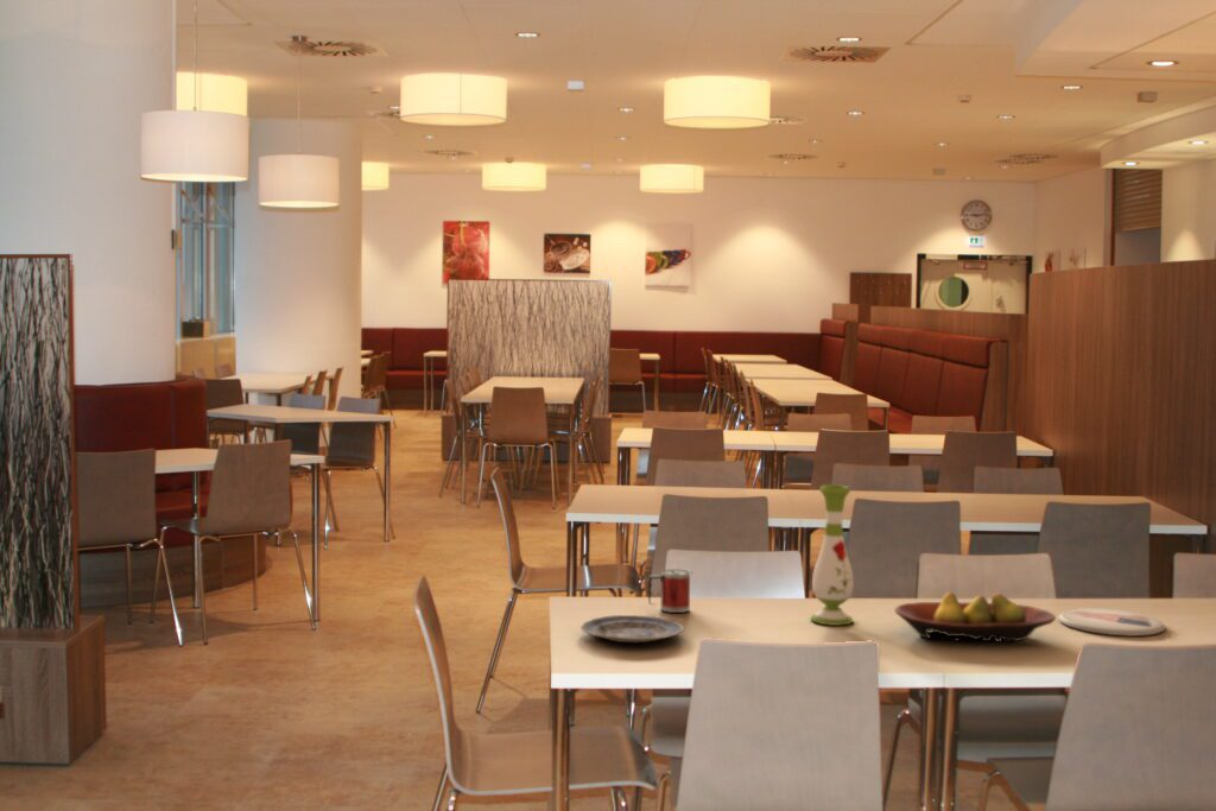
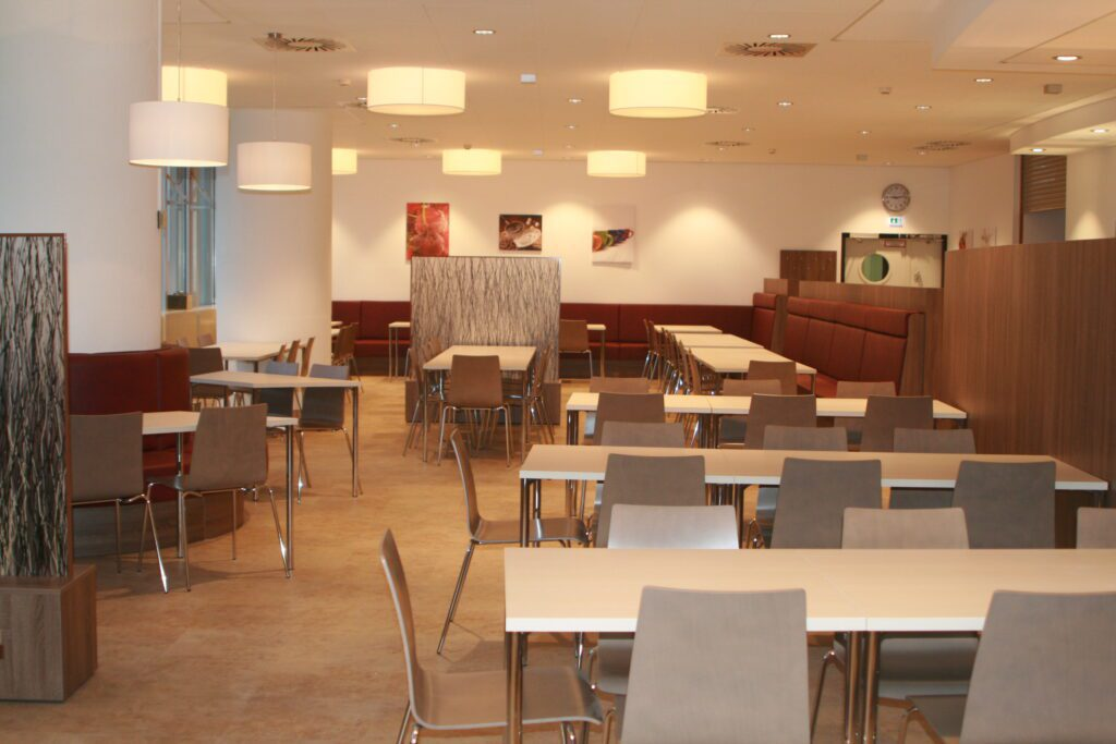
- vase (832, 553)
- mug (670, 590)
- plate (632, 631)
- fruit bowl (974, 614)
- plate (1110, 620)
